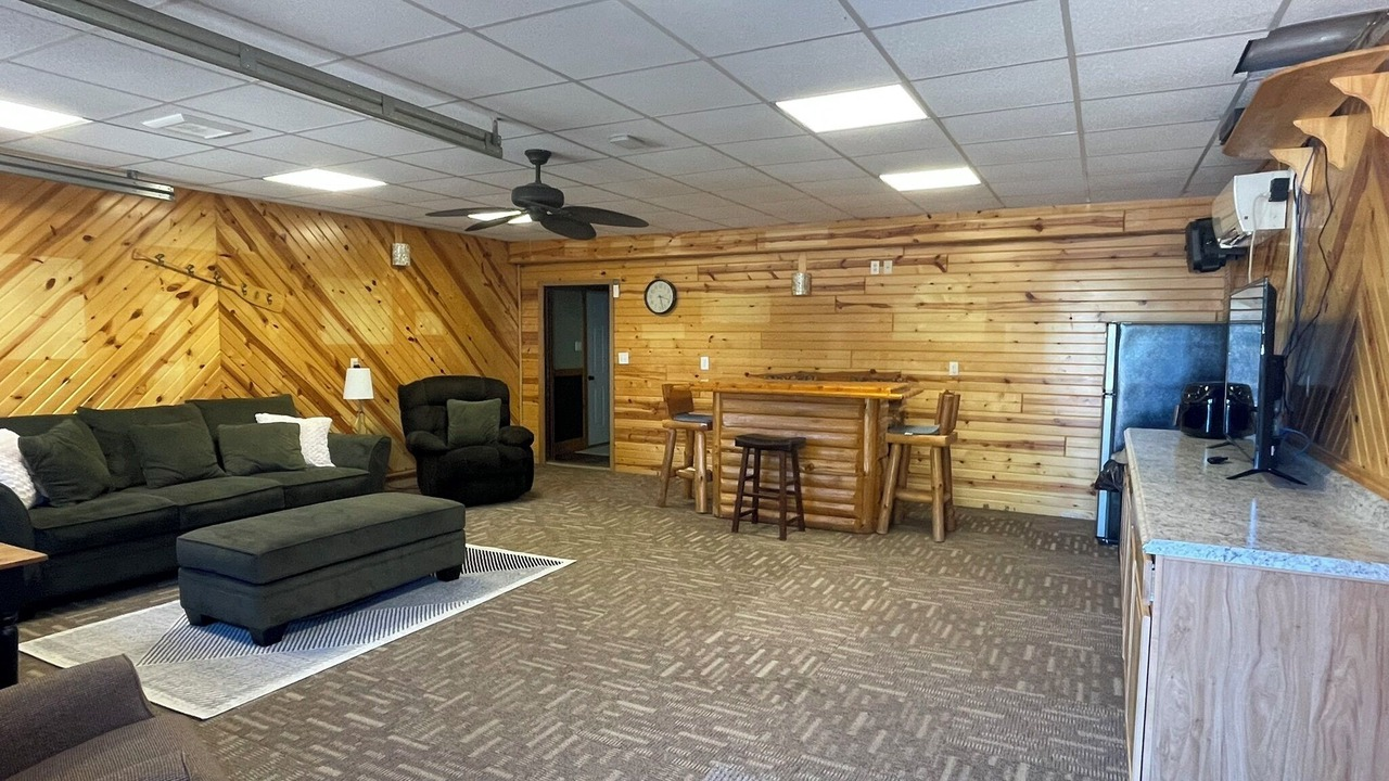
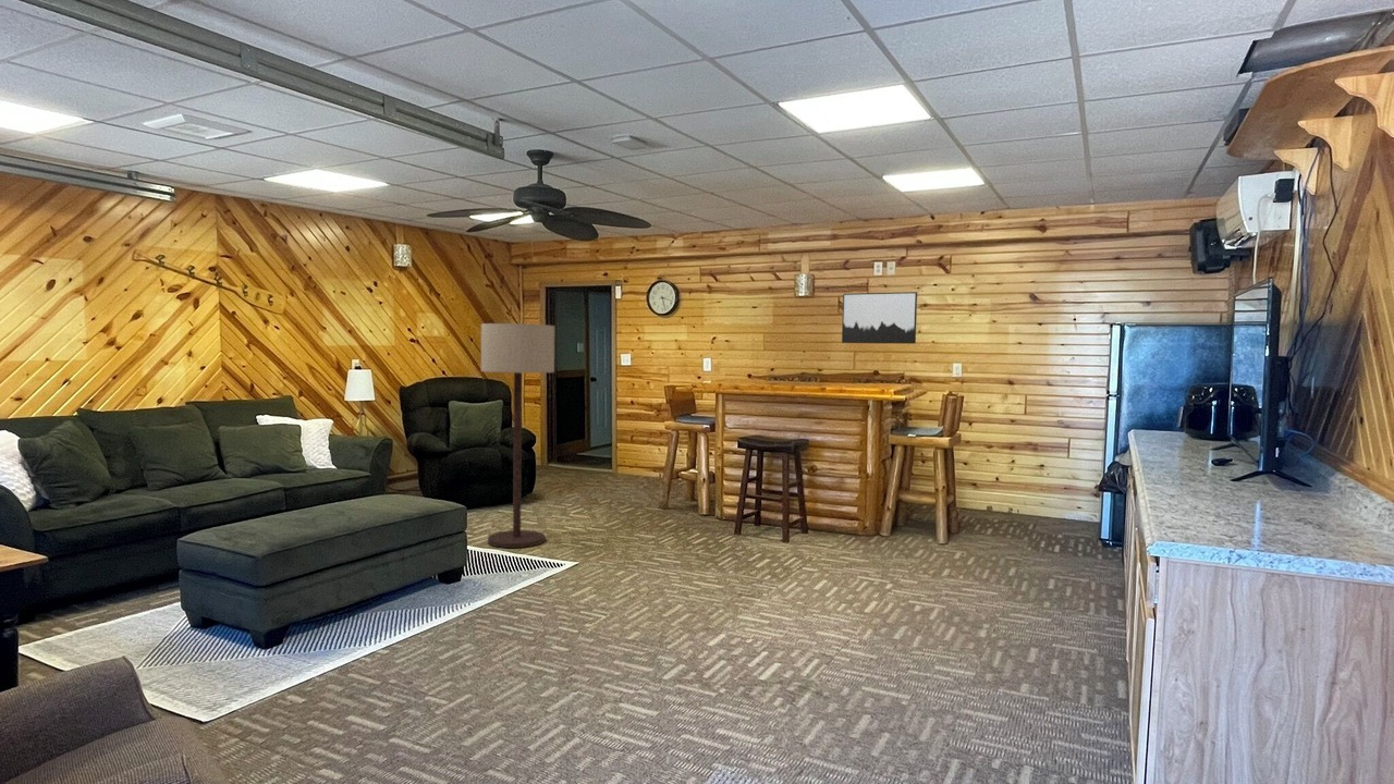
+ floor lamp (517, 433)
+ wall art (878, 318)
